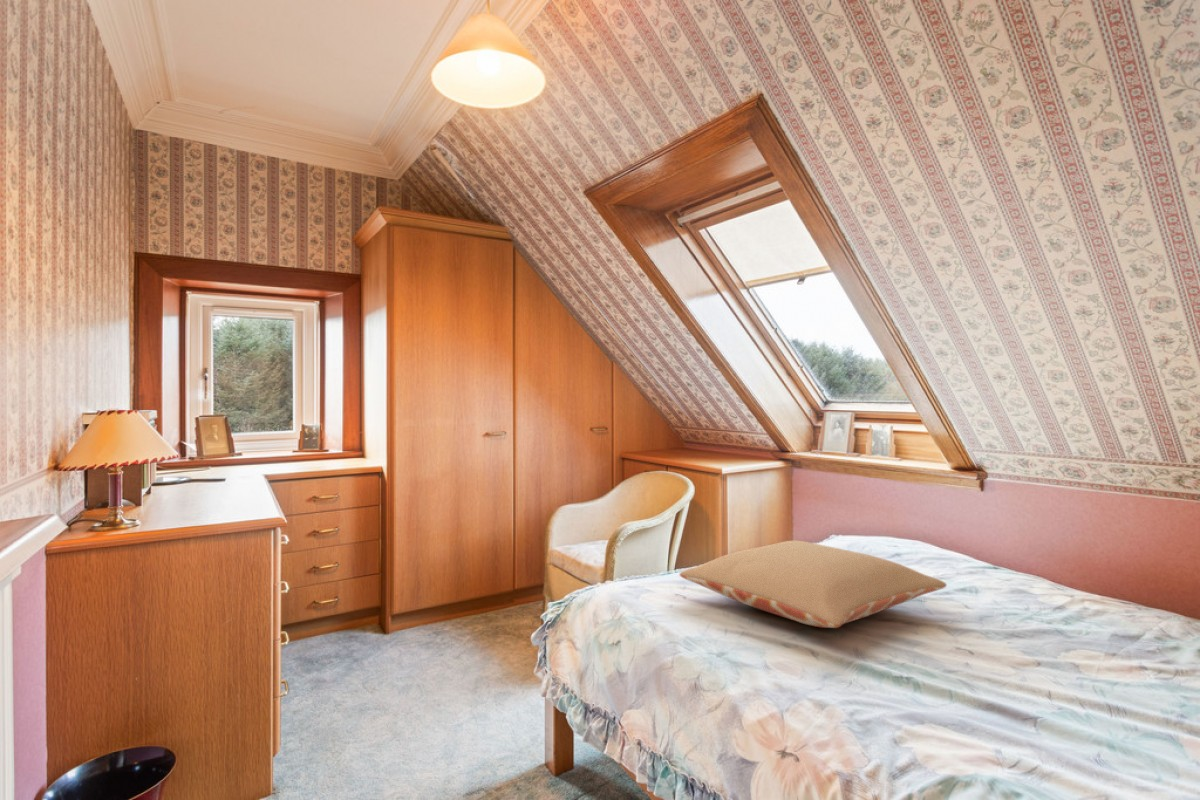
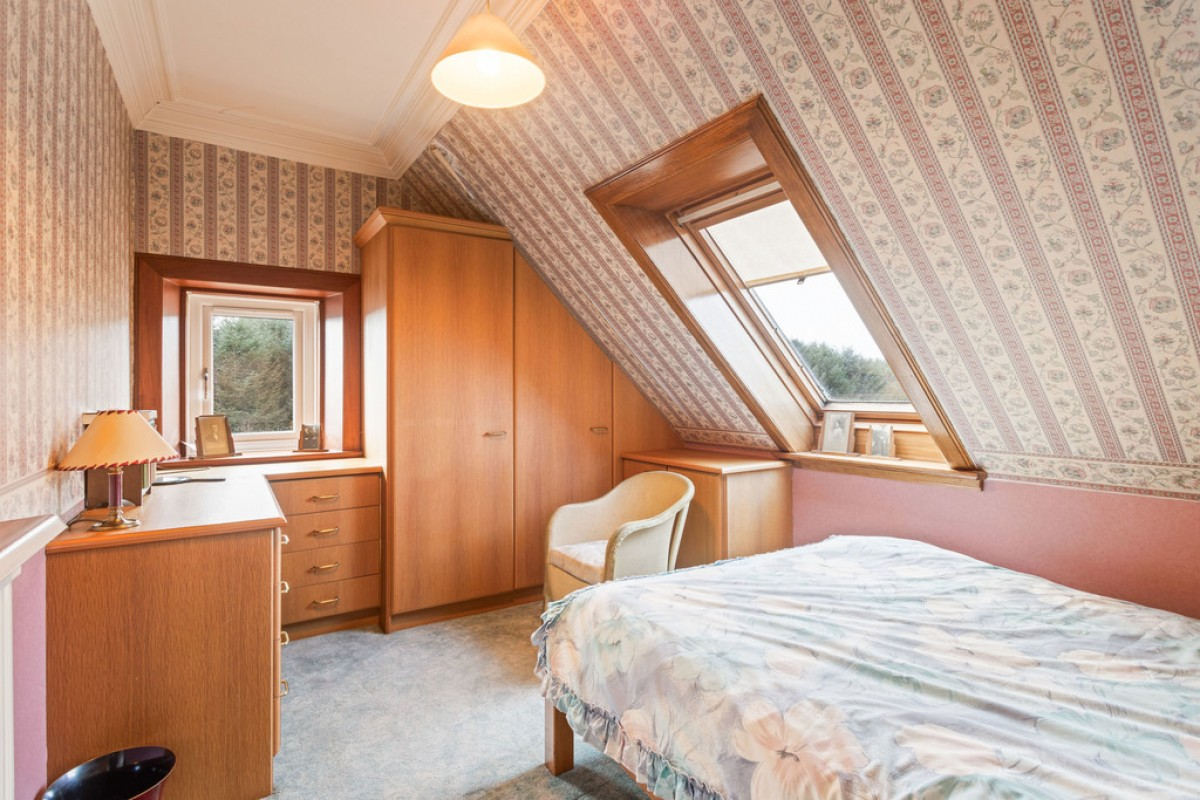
- pillow (807, 579)
